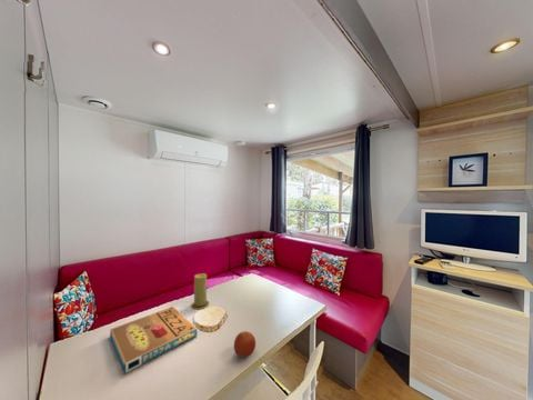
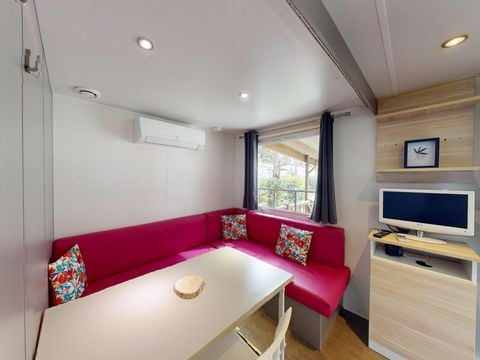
- pizza box (153, 332)
- candle (200, 289)
- fruit (244, 342)
